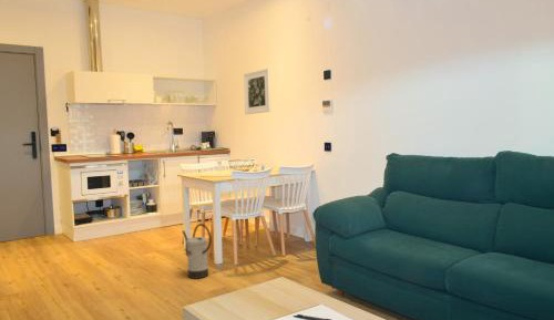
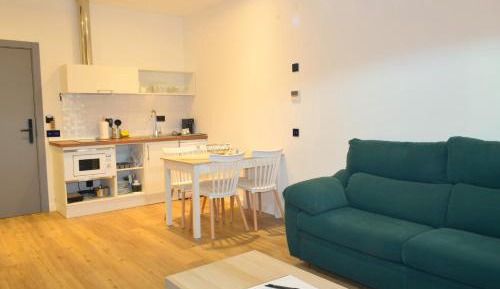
- watering can (196, 248)
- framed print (256, 92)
